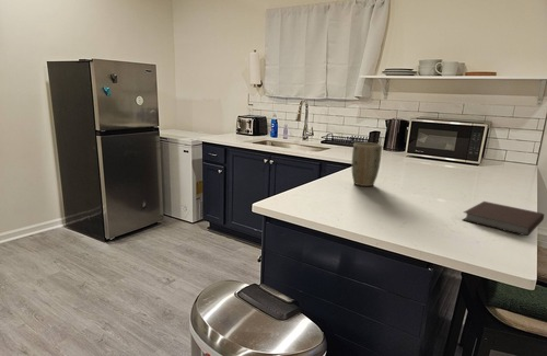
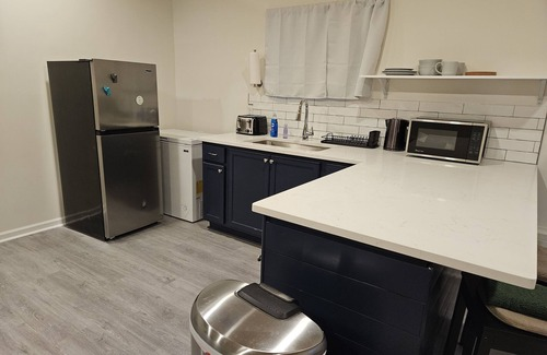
- plant pot (365, 164)
- notebook (503, 216)
